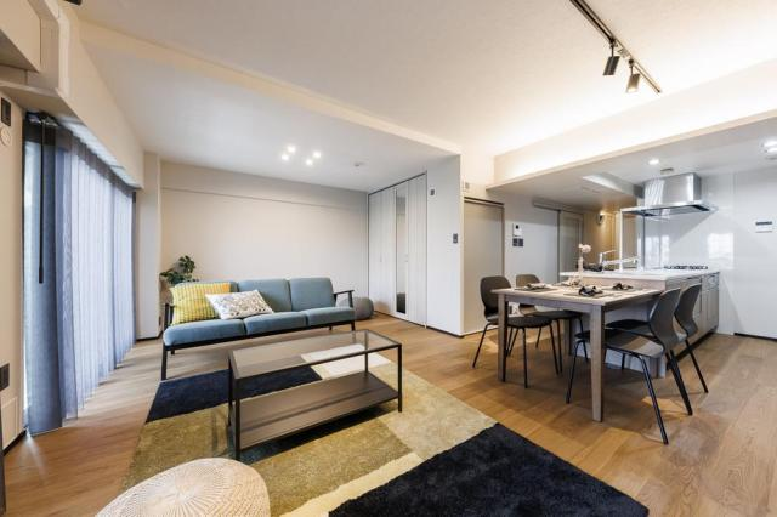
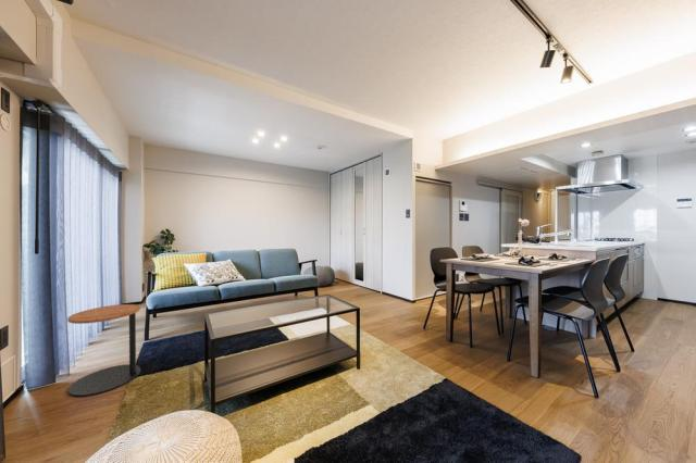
+ side table (112, 366)
